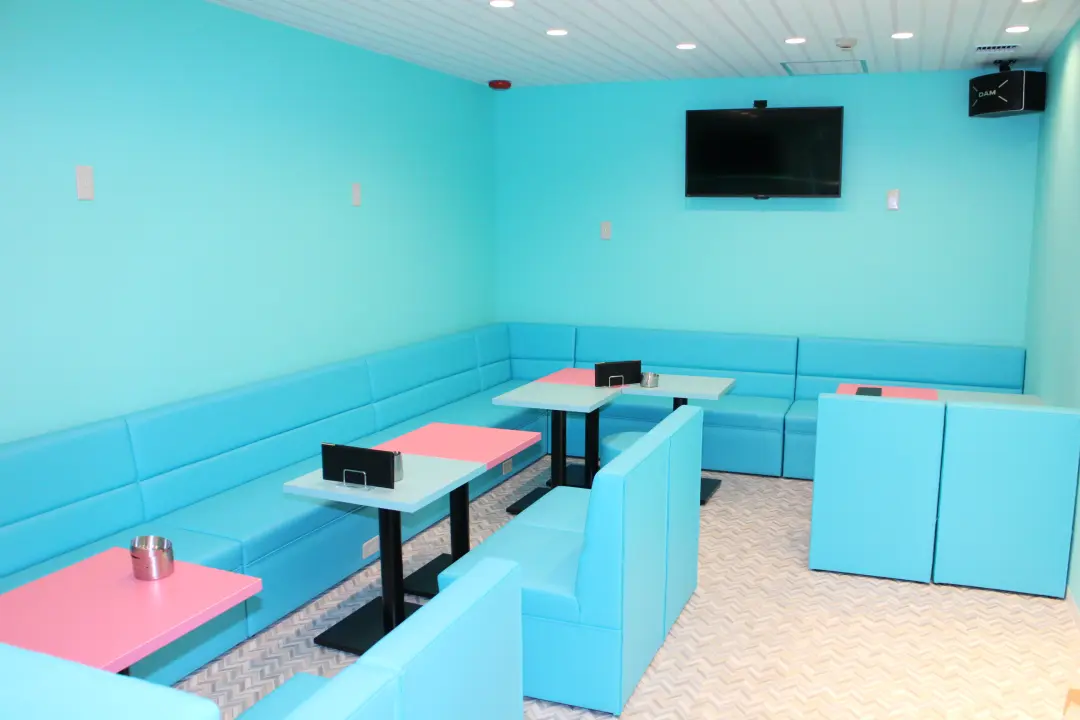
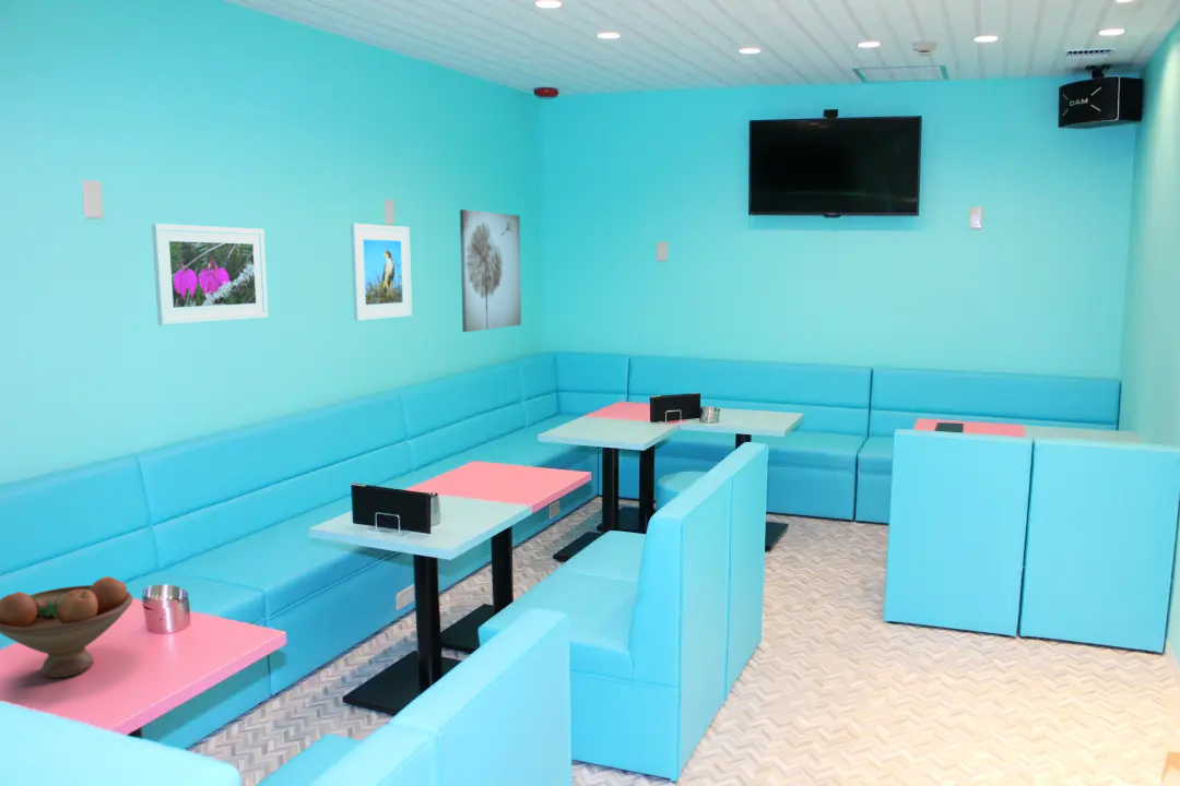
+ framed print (382, 272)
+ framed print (214, 274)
+ fruit bowl (64, 624)
+ wall art (492, 271)
